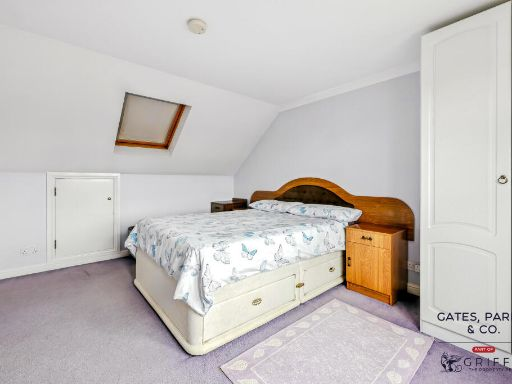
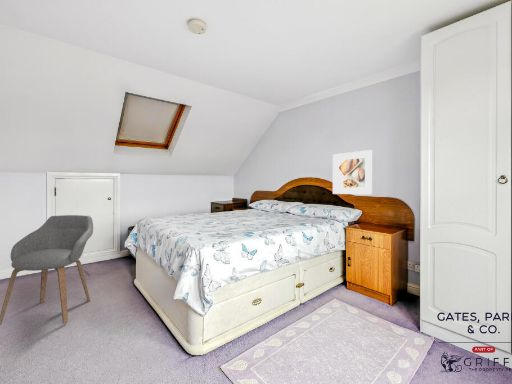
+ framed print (351, 173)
+ chair (51, 265)
